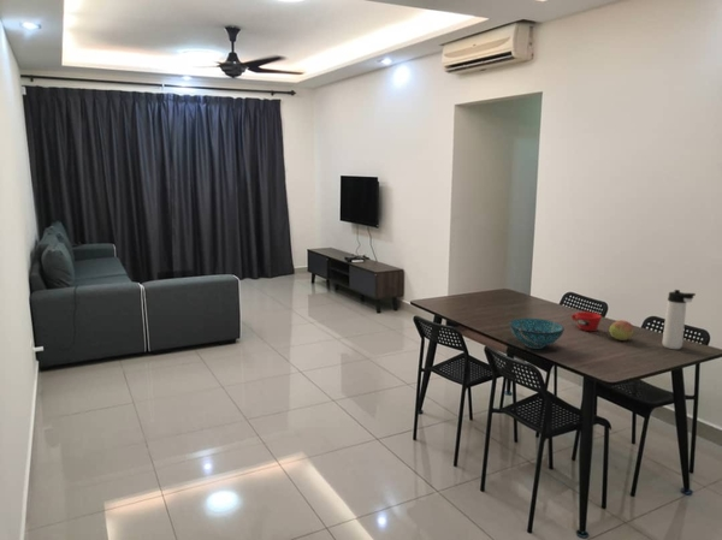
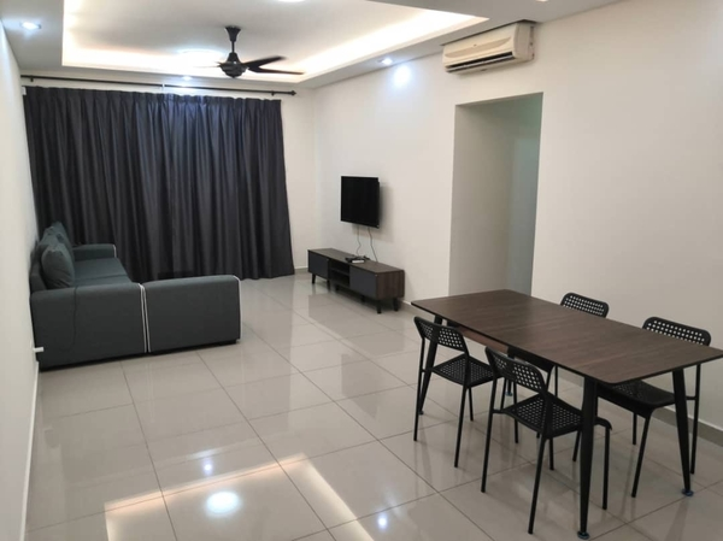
- cup (584, 321)
- thermos bottle (679, 320)
- fruit (621, 330)
- decorative bowl (535, 334)
